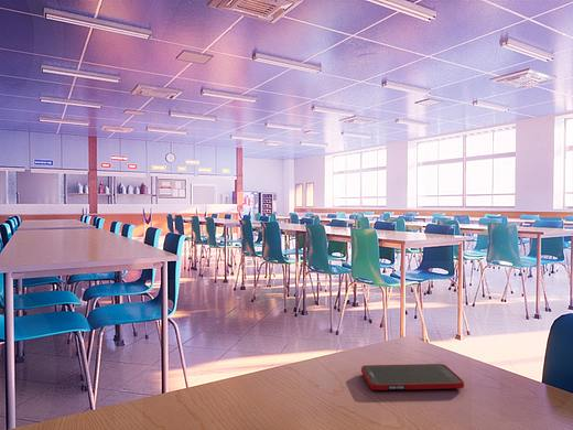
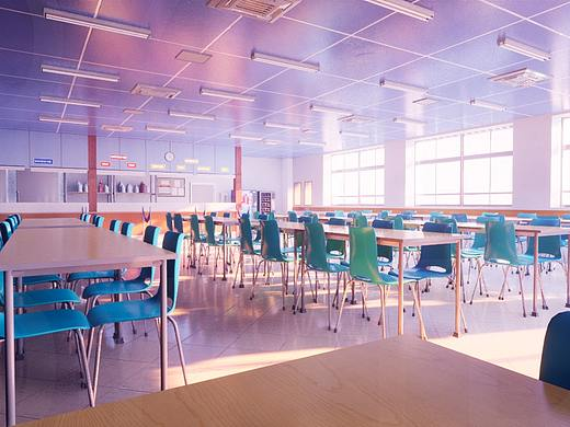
- cell phone (410, 376)
